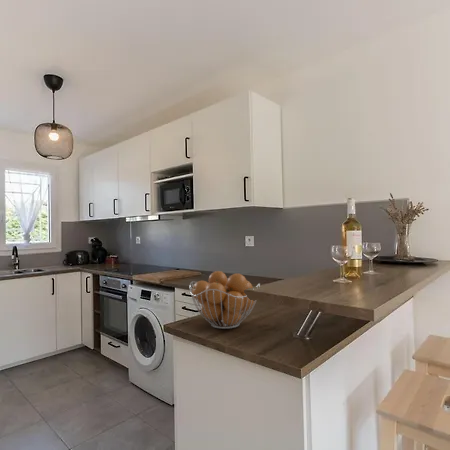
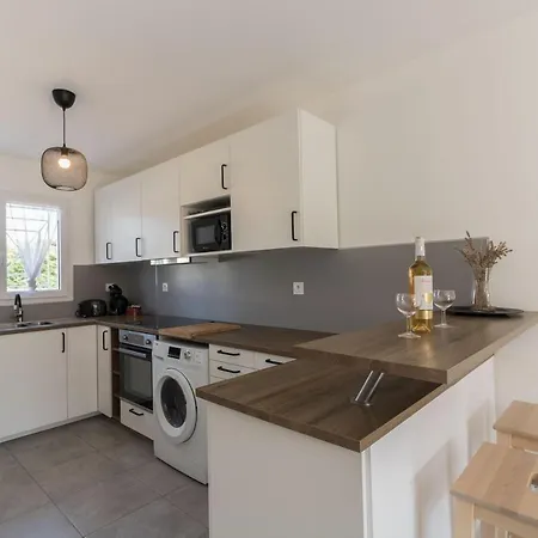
- fruit basket (224, 298)
